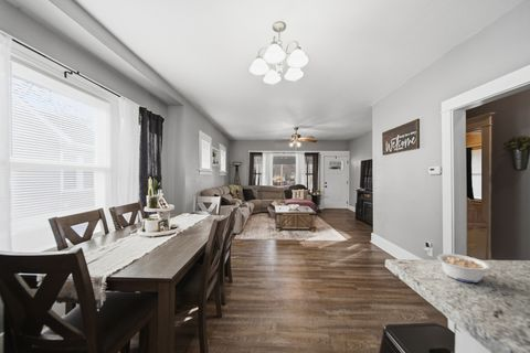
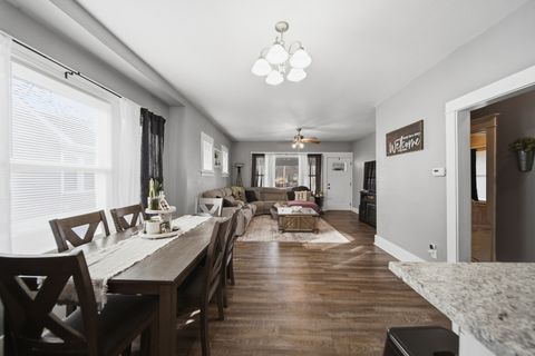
- legume (462, 267)
